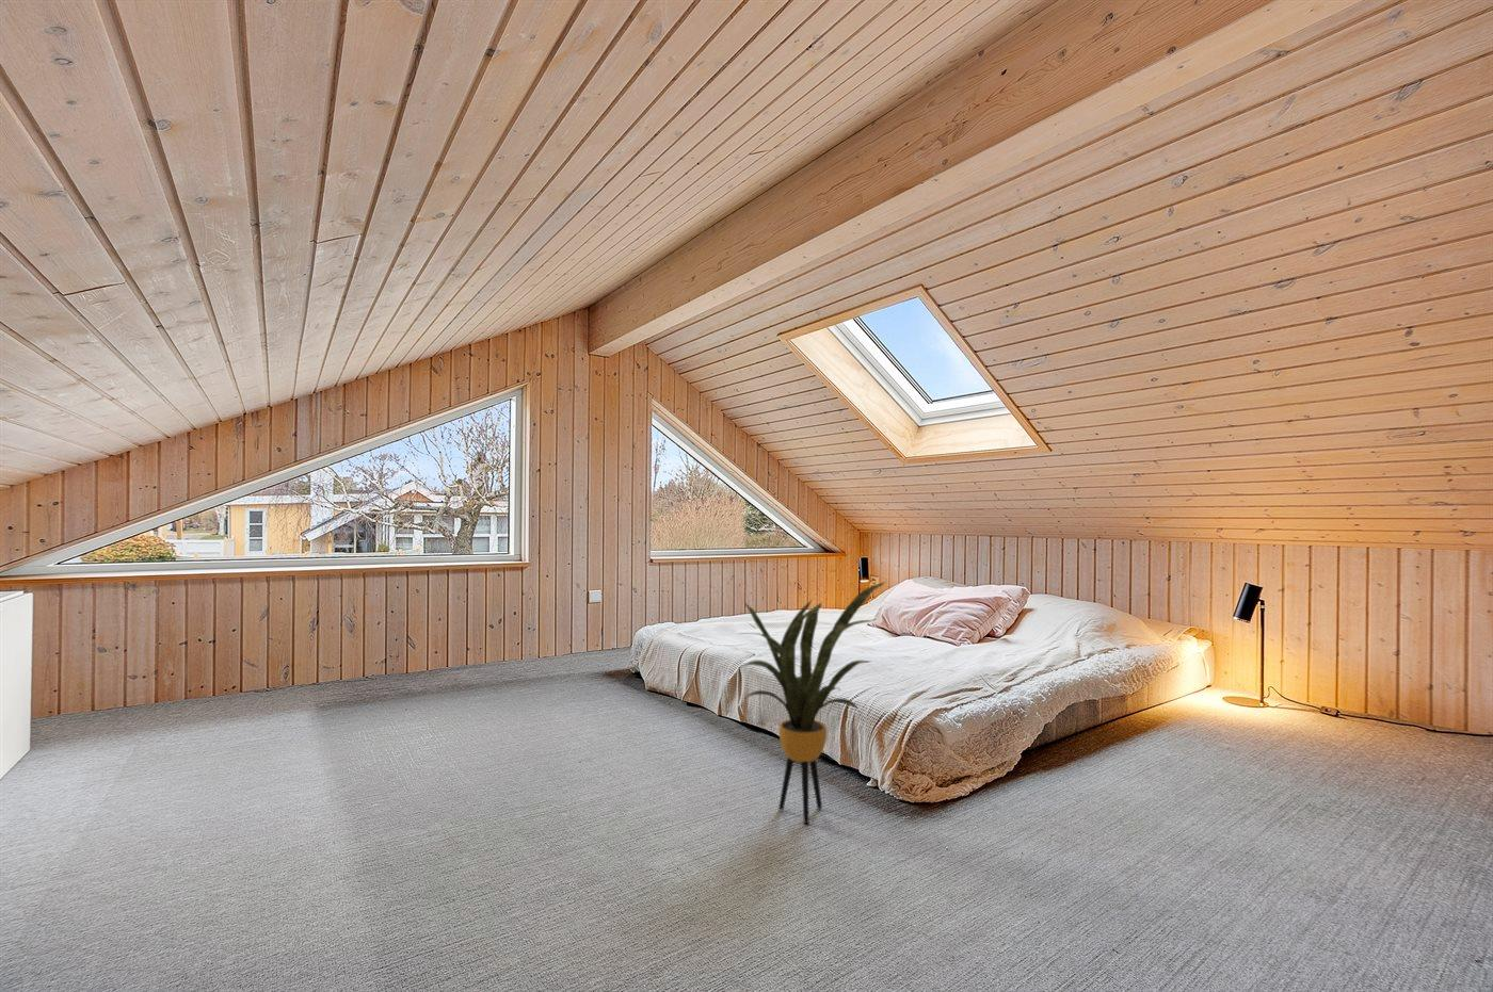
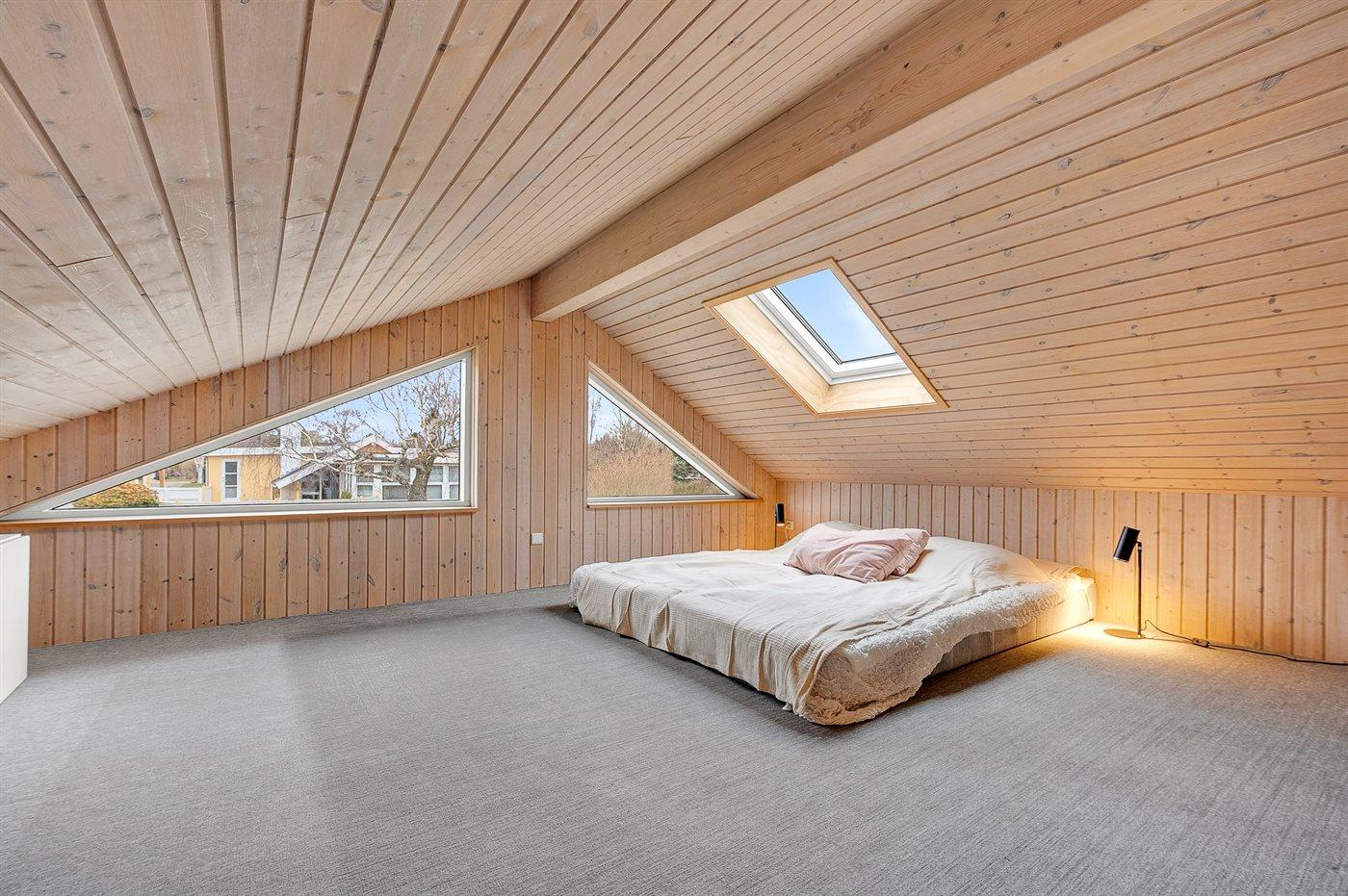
- house plant (817, 701)
